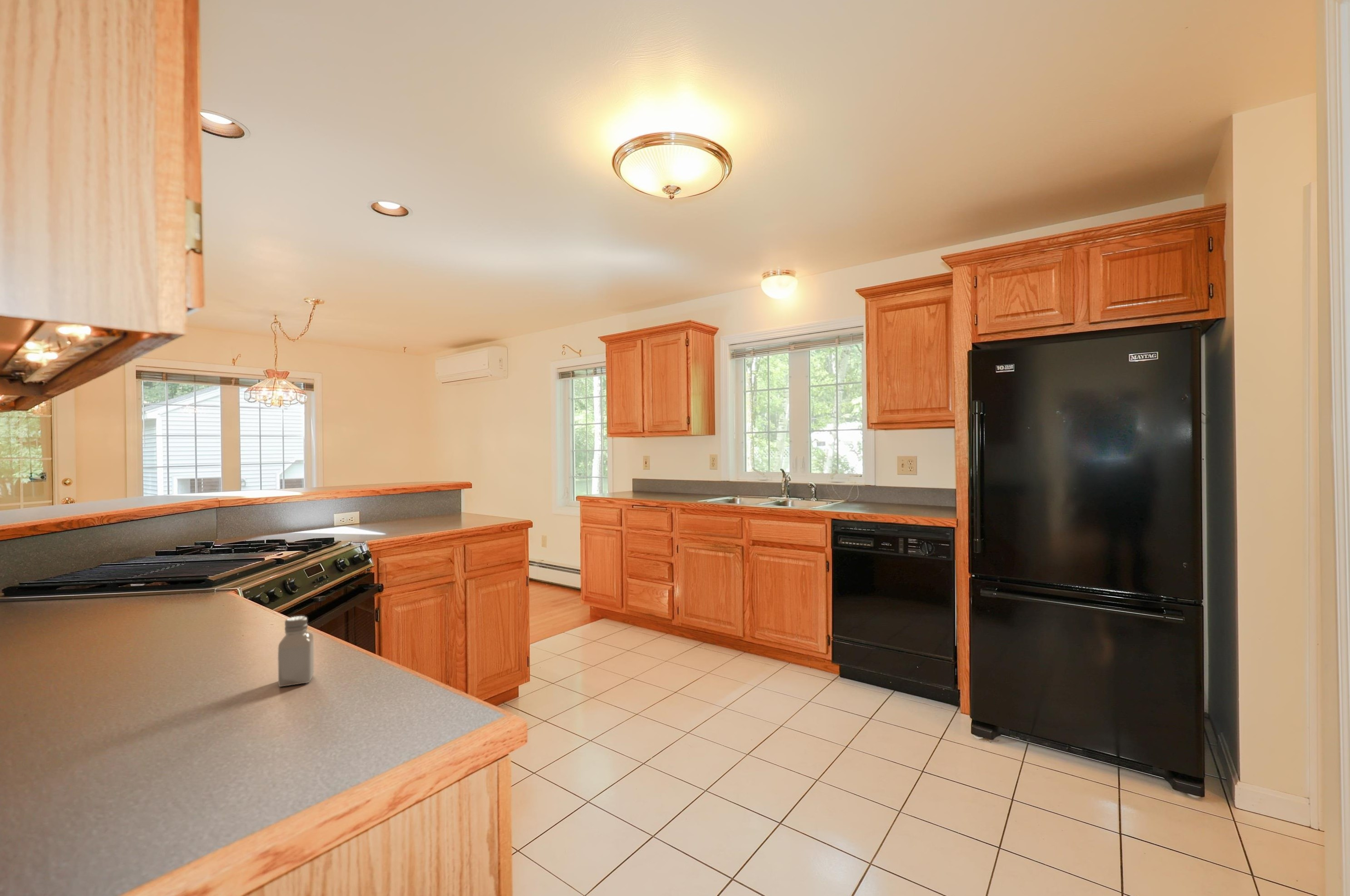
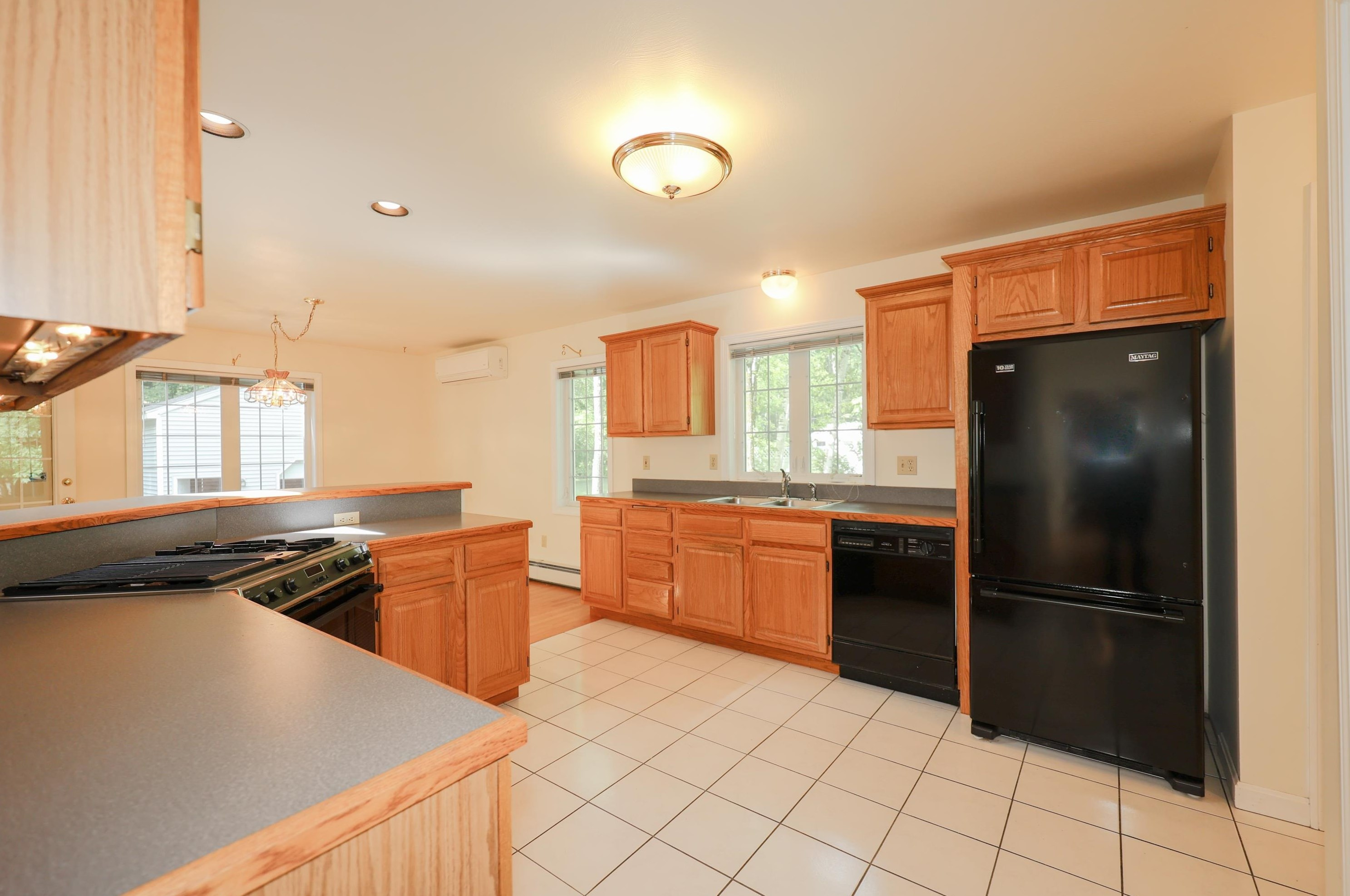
- saltshaker (296, 649)
